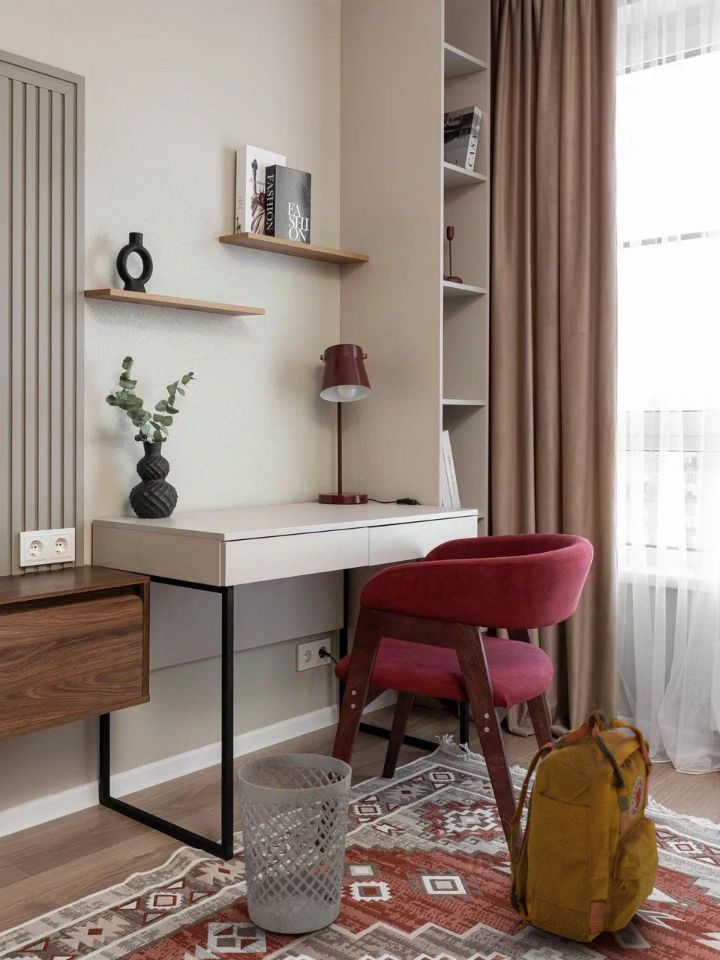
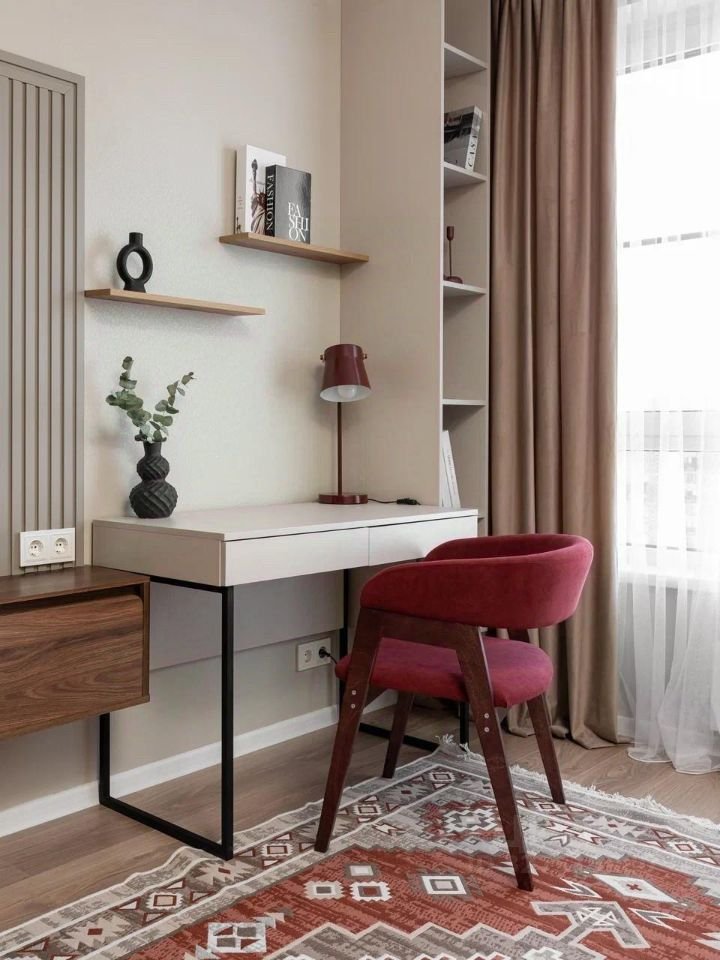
- wastebasket (293, 841)
- backpack (585, 811)
